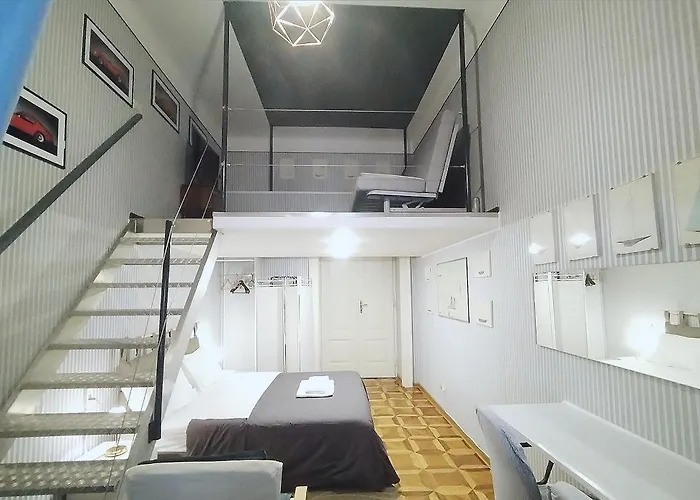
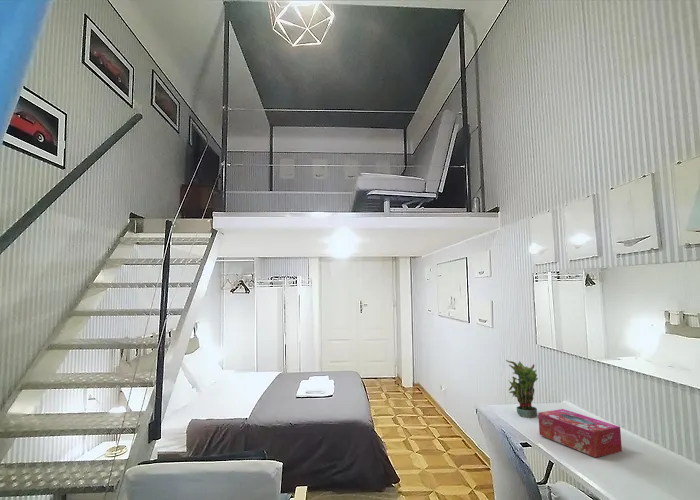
+ tissue box (577, 430)
+ potted plant (520, 386)
